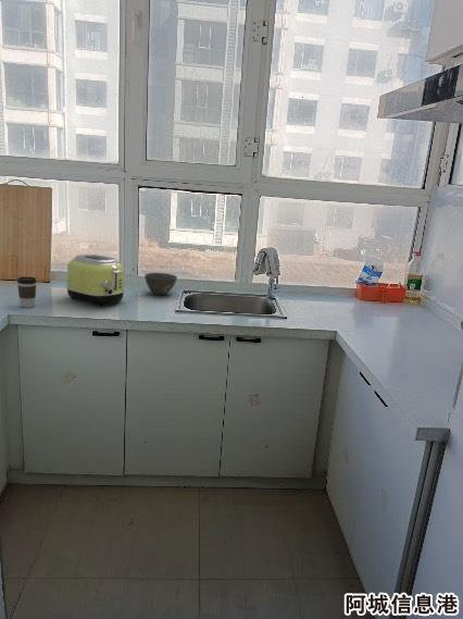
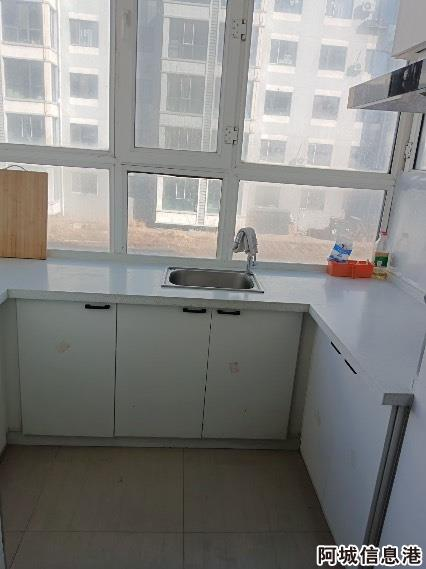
- bowl (160, 284)
- toaster (97, 280)
- coffee cup (27, 292)
